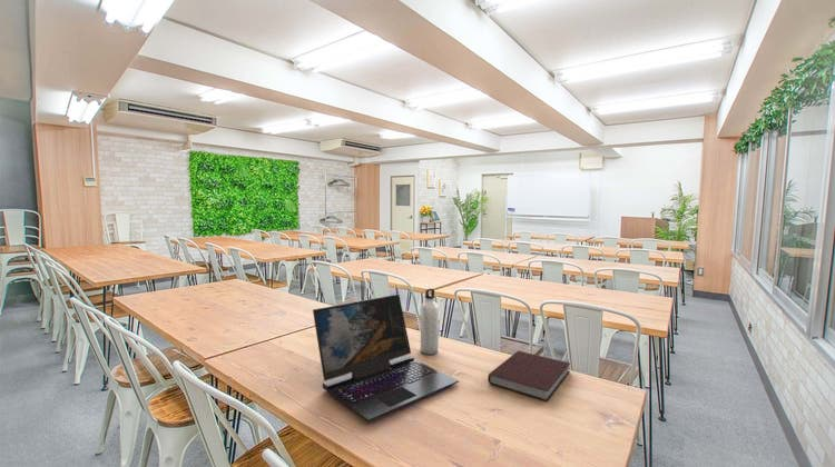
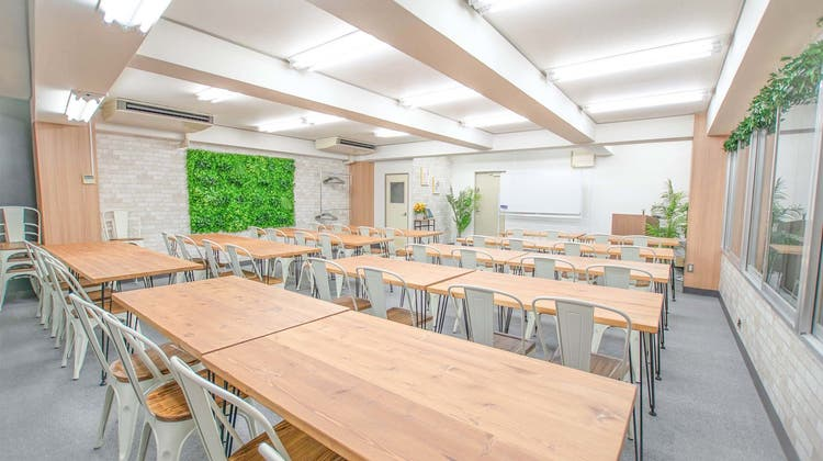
- laptop (385, 347)
- notebook (530, 372)
- water bottle (429, 319)
